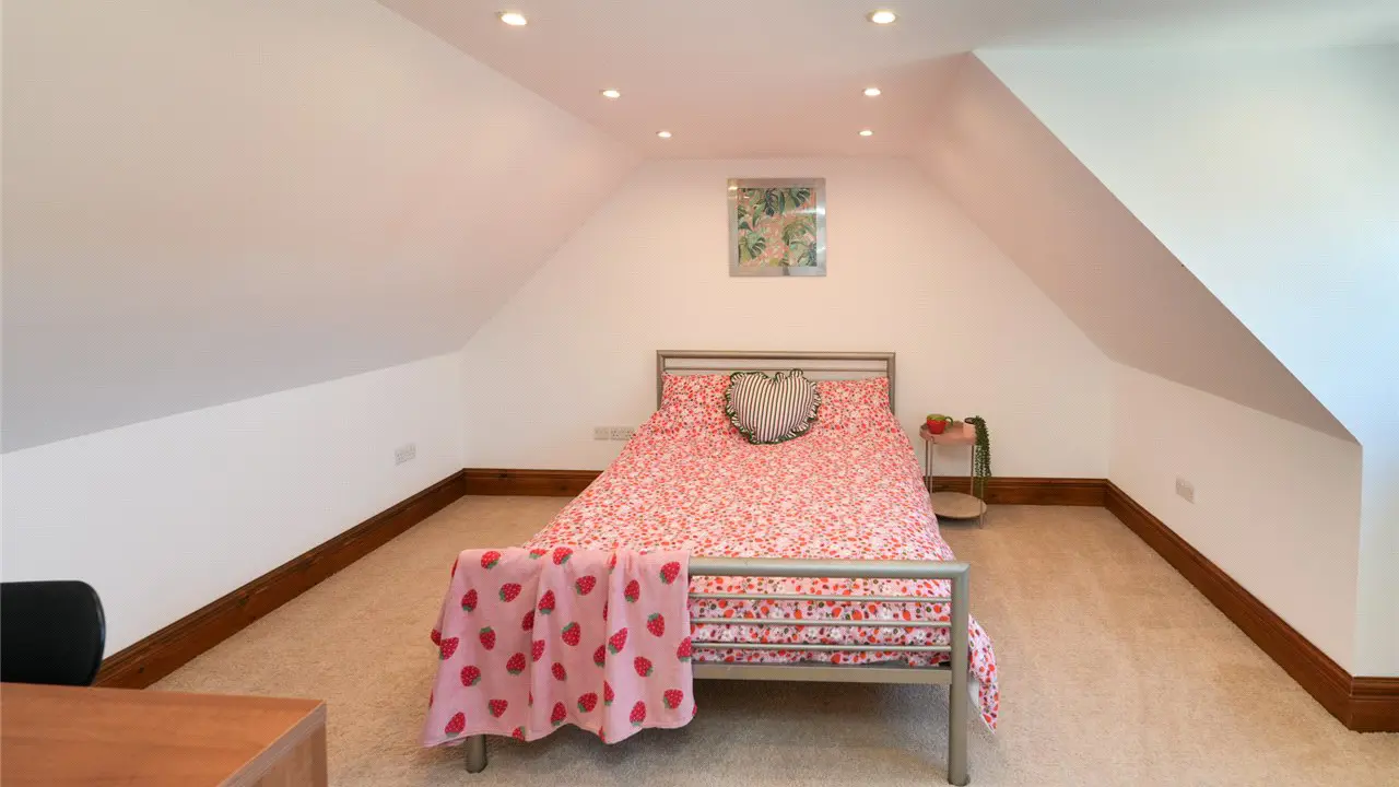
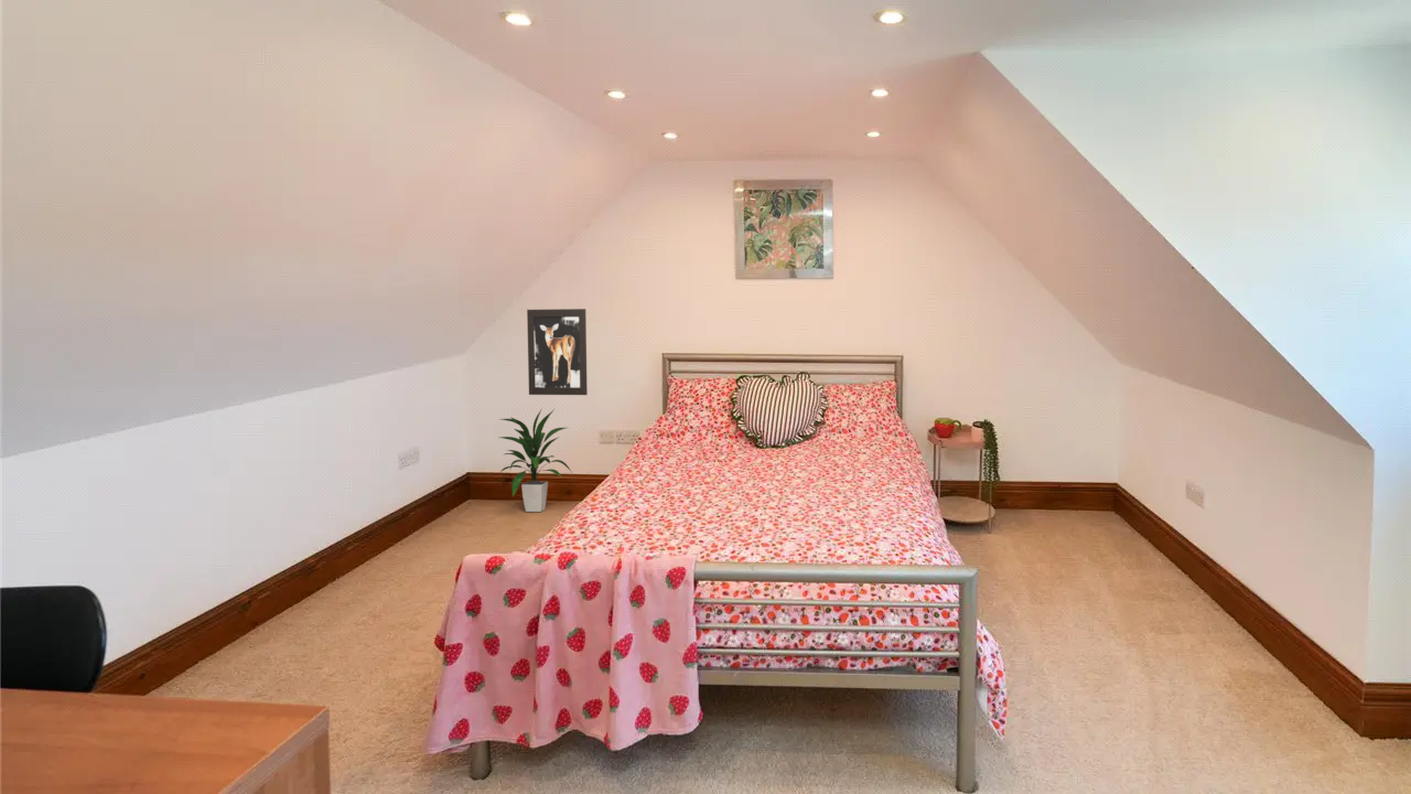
+ indoor plant (530, 459)
+ wall art (557, 352)
